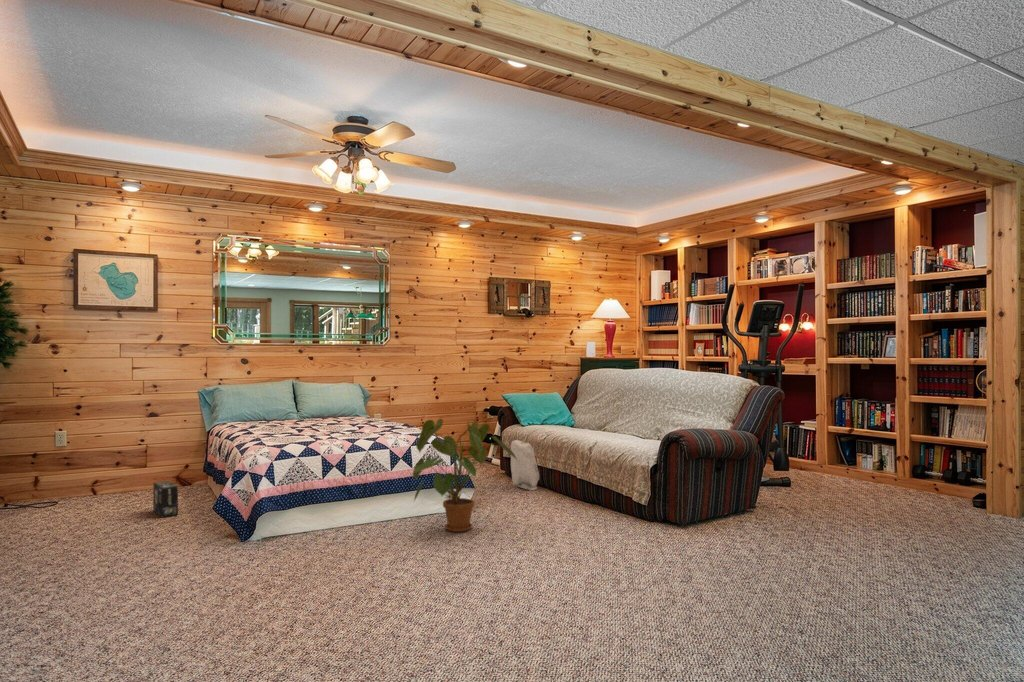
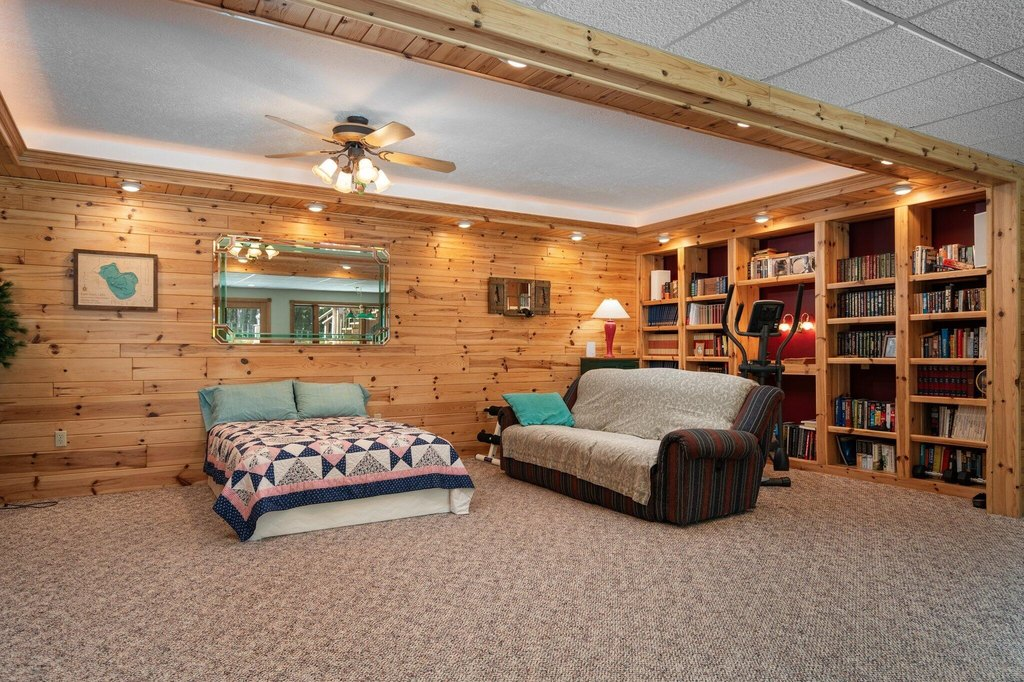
- house plant (460, 471)
- bag (522, 463)
- box (165, 498)
